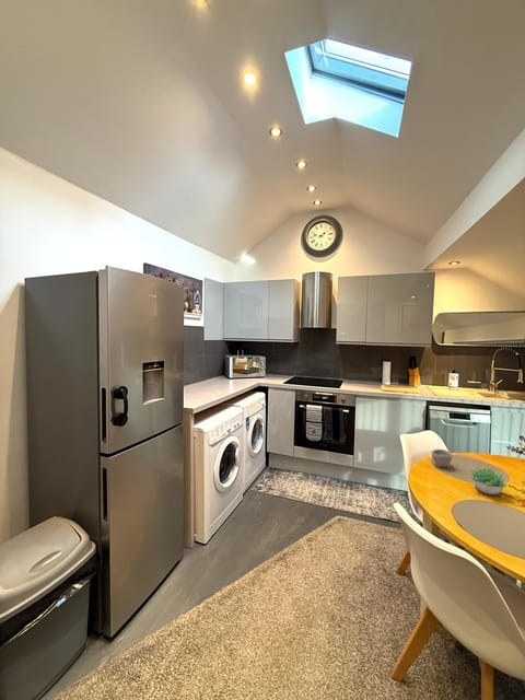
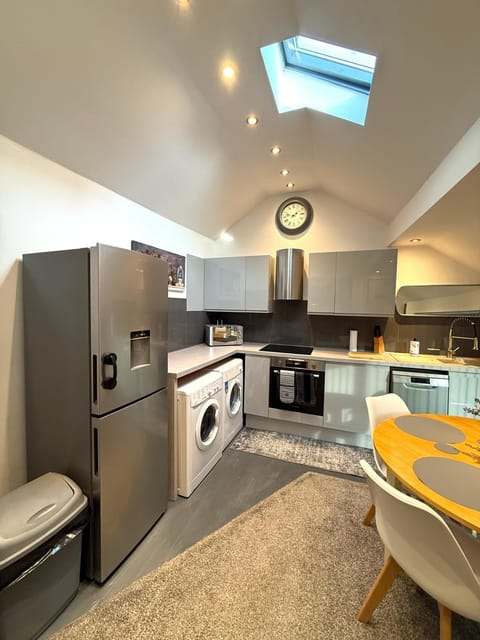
- succulent plant (487, 481)
- cup (441, 457)
